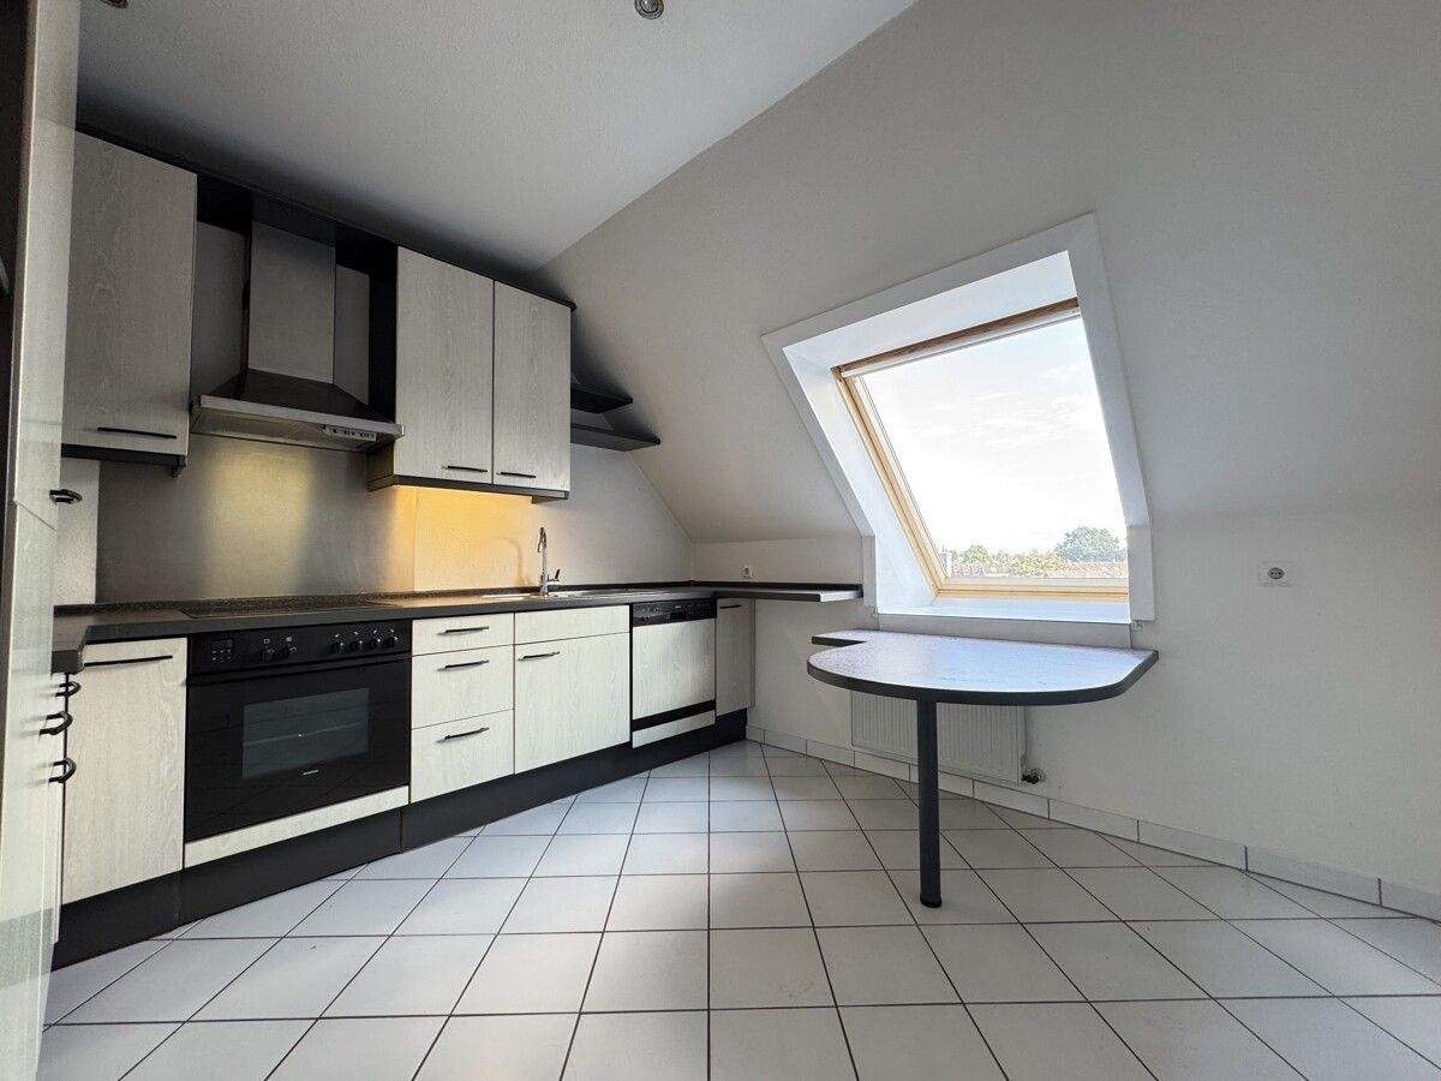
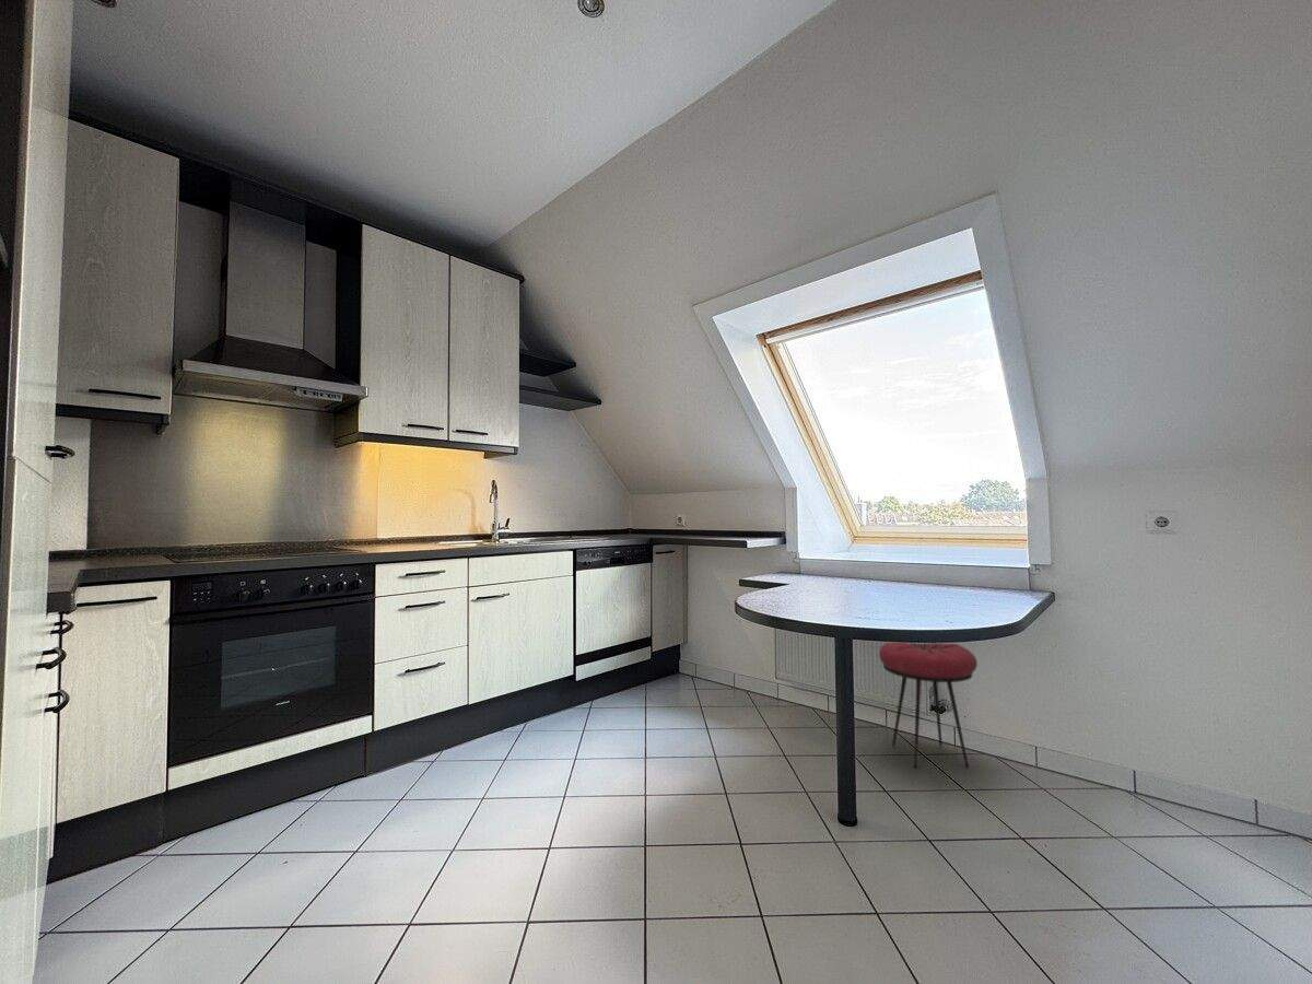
+ stool (919, 699)
